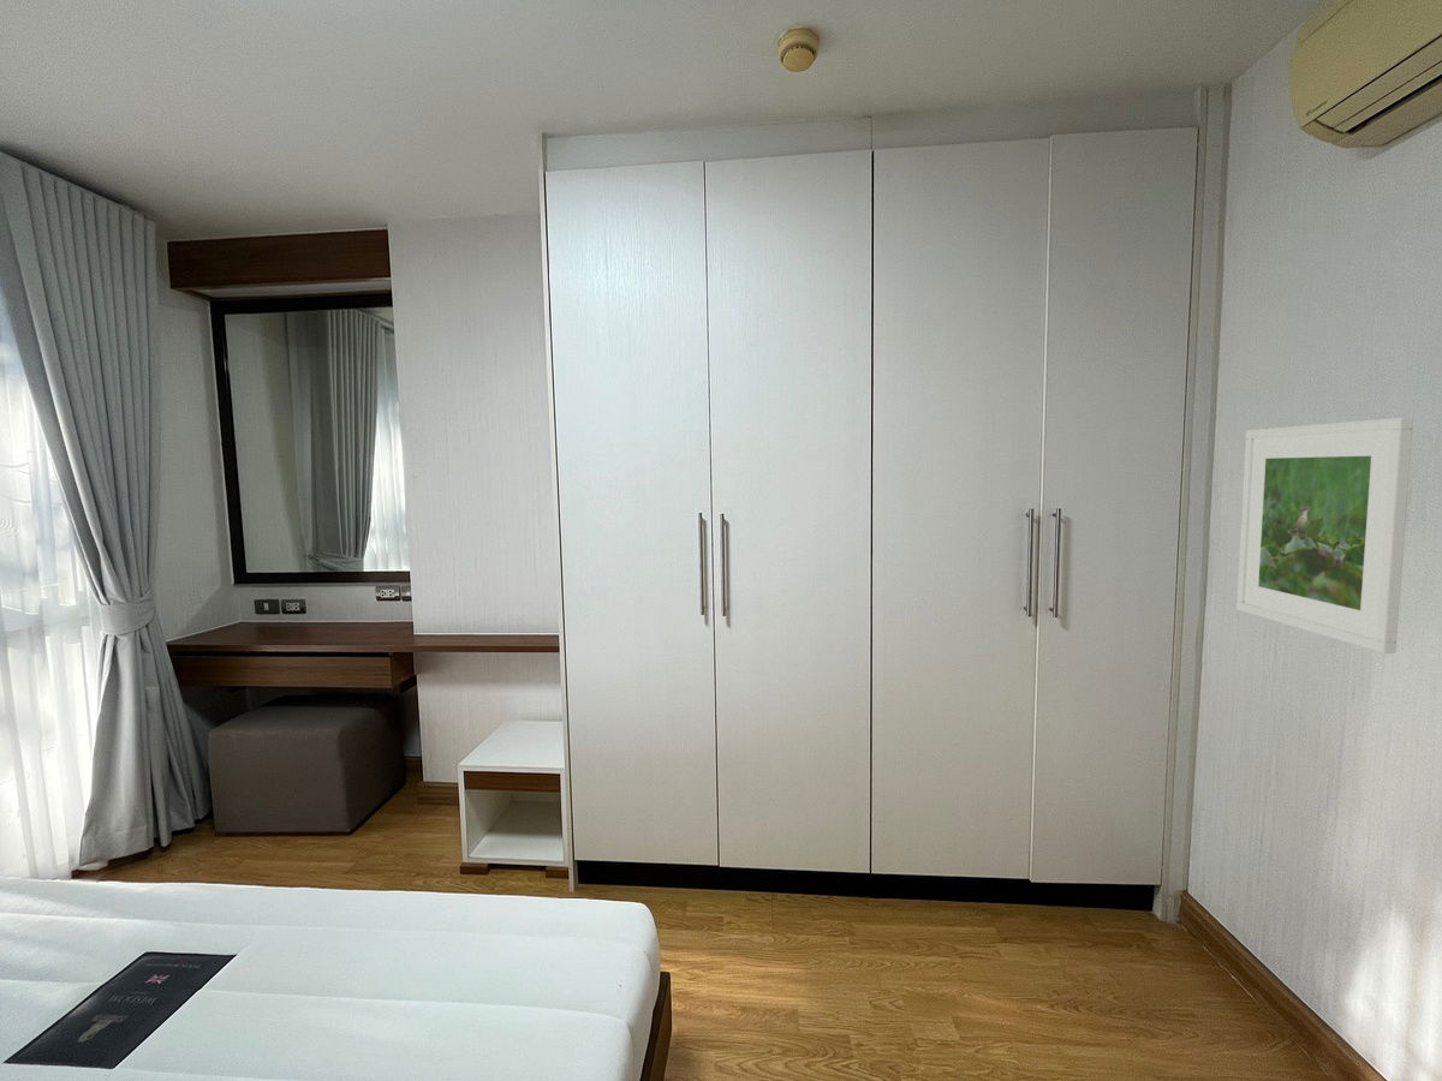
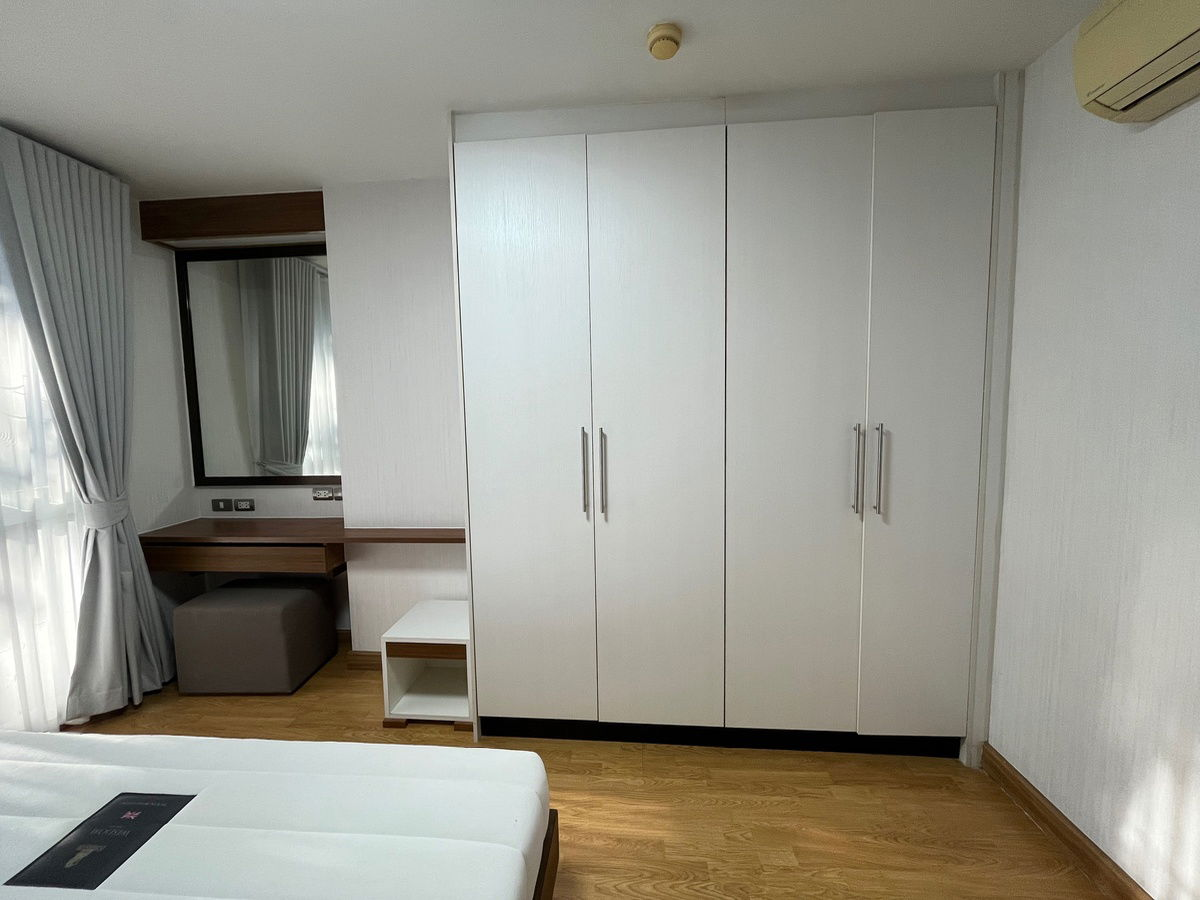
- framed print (1311, 527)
